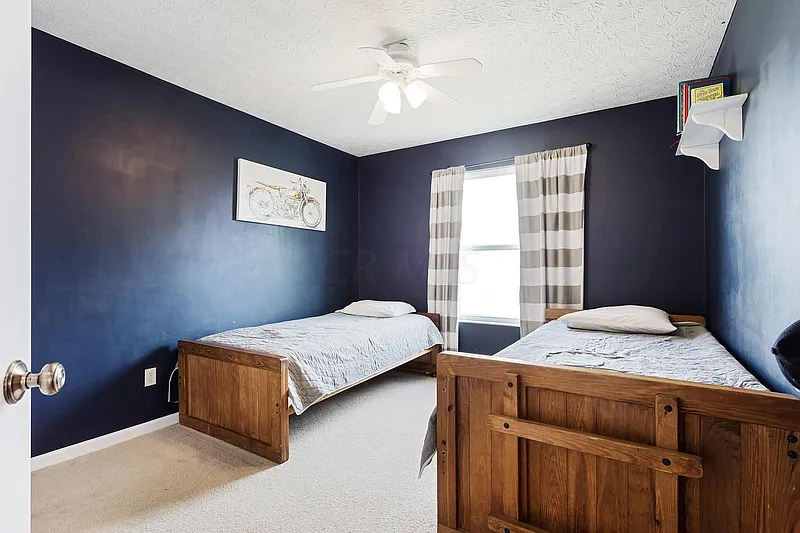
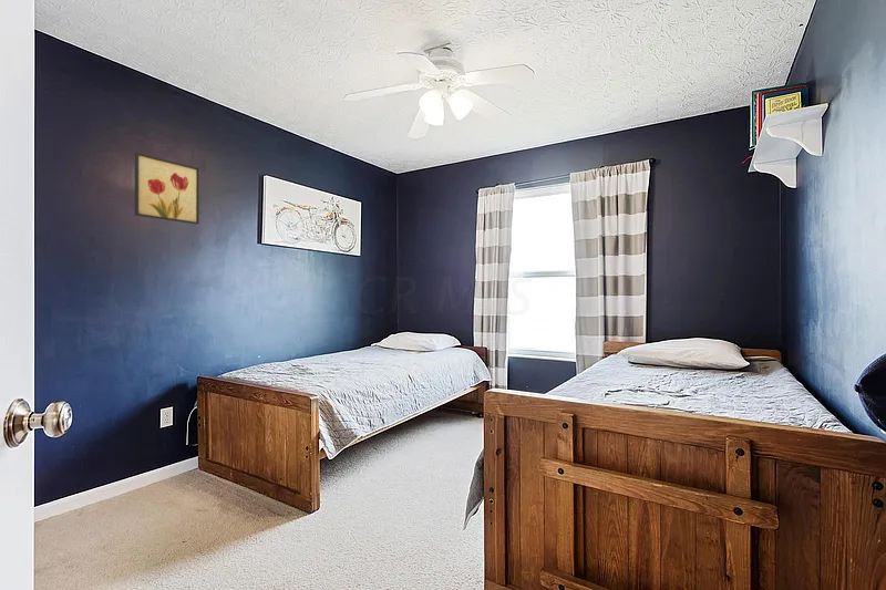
+ wall art (167, 190)
